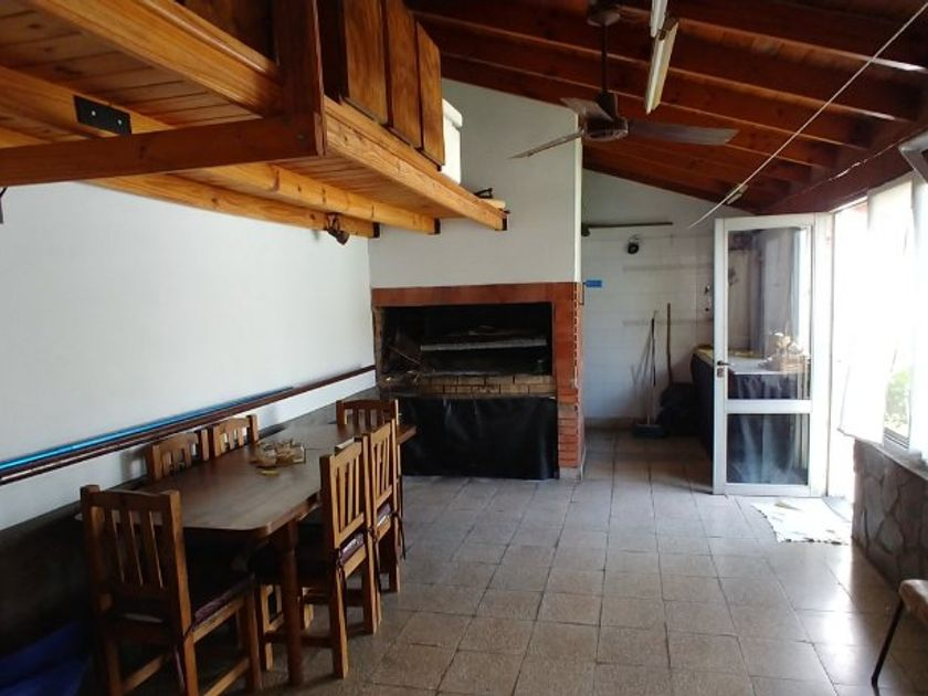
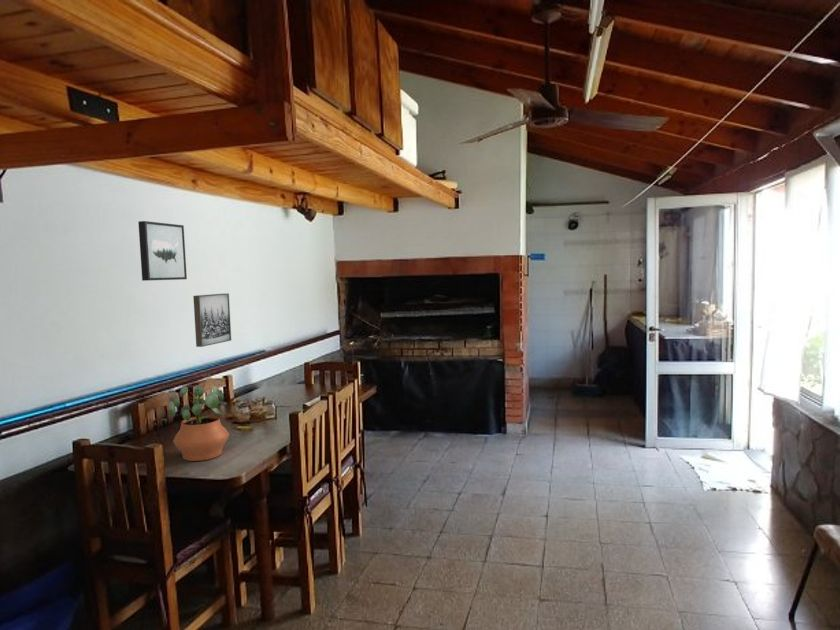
+ wall art (213, 319)
+ wall art (163, 251)
+ potted plant (200, 418)
